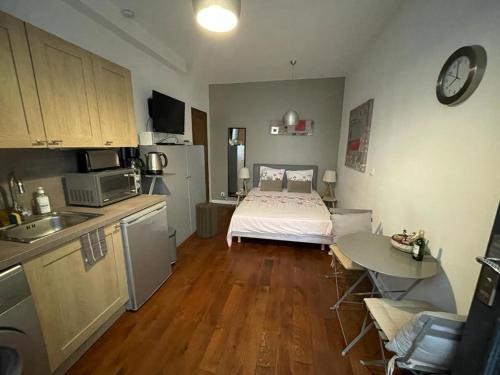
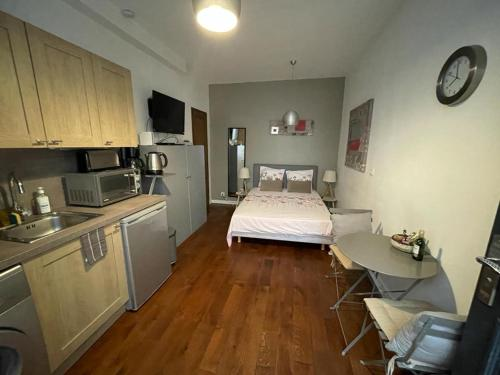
- laundry hamper (206, 217)
